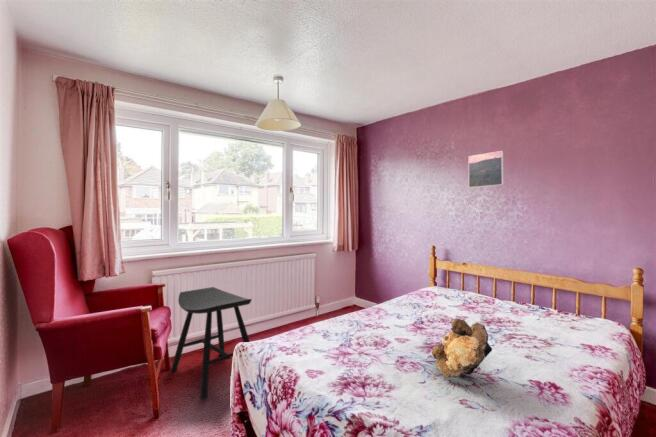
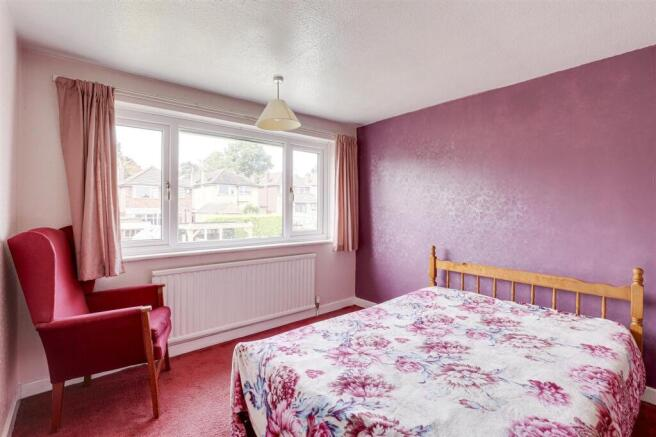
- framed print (485, 170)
- stool (214, 335)
- teddy bear (457, 349)
